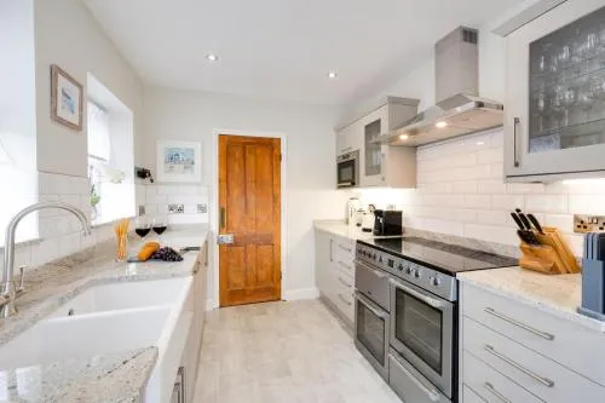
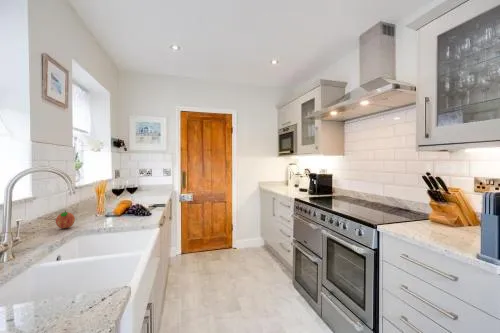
+ fruit (65, 219)
